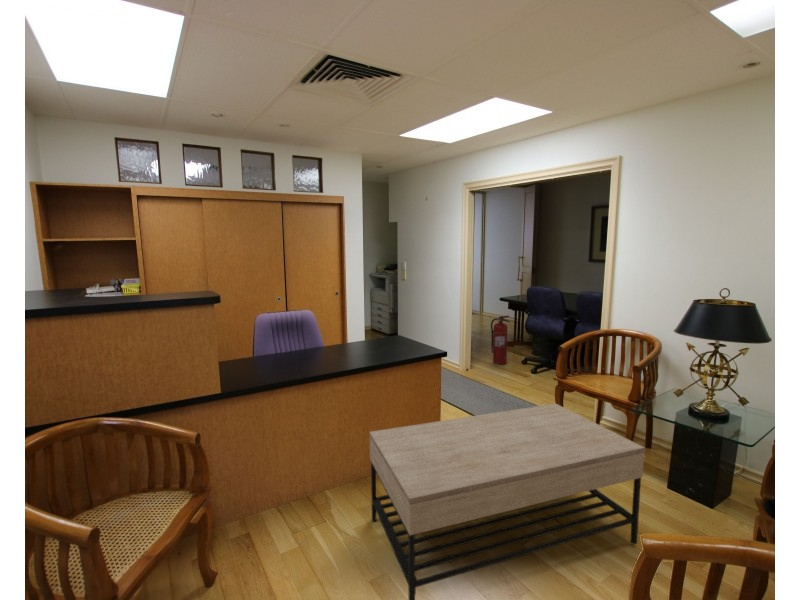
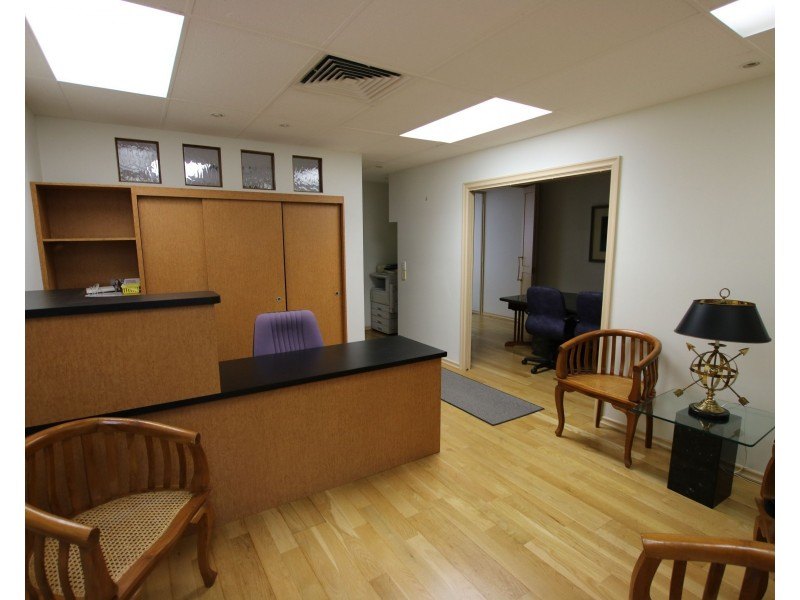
- coffee table (499, 486)
- fire extinguisher (499, 339)
